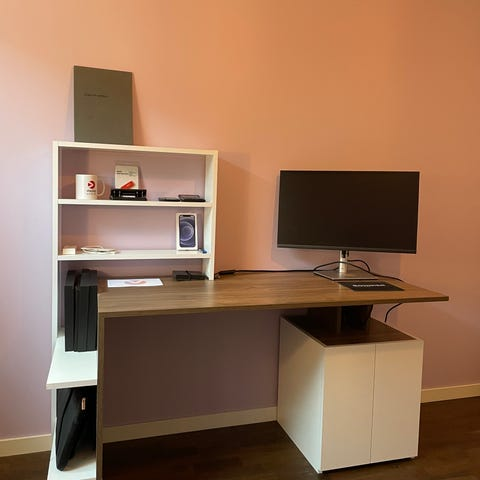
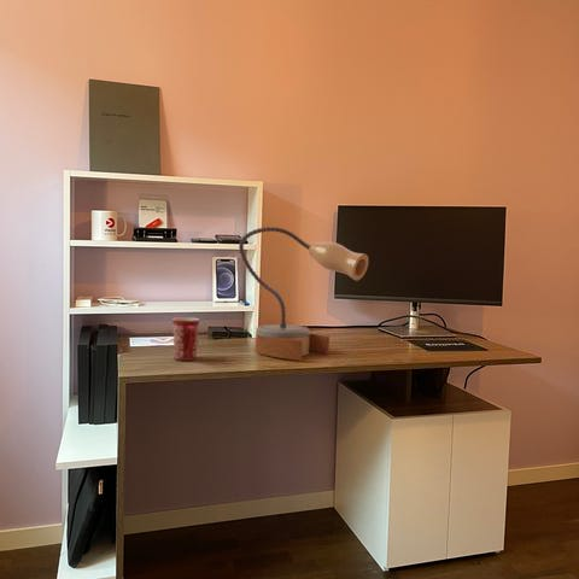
+ table lamp (282, 300)
+ mug (186, 339)
